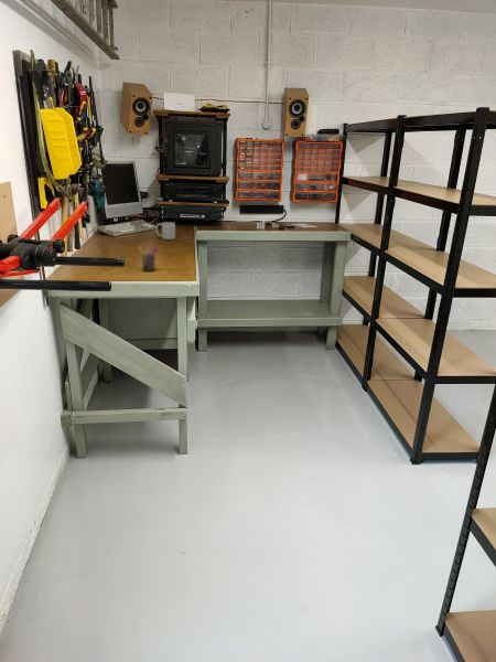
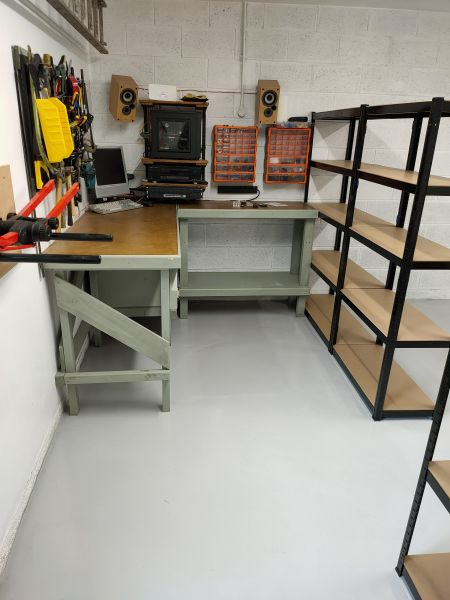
- mug (165, 231)
- pen holder (148, 256)
